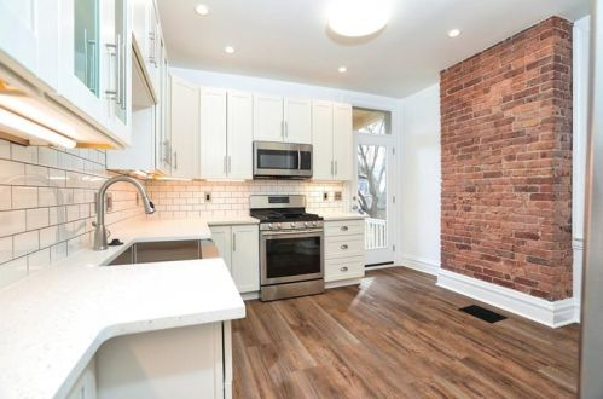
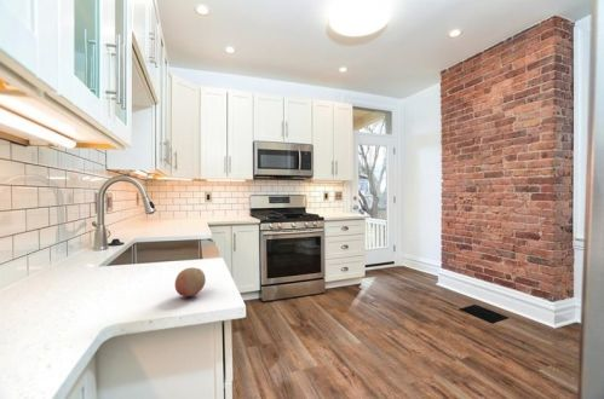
+ fruit (190, 282)
